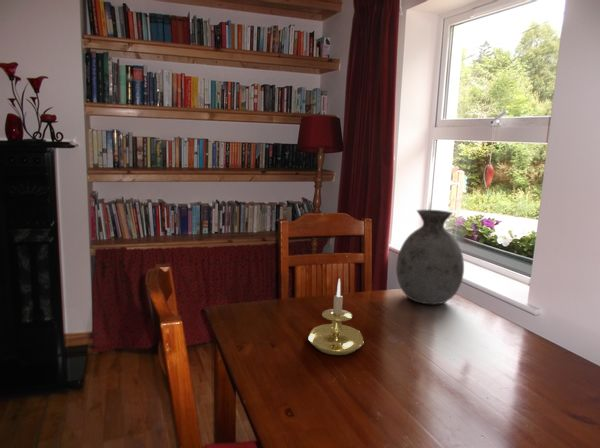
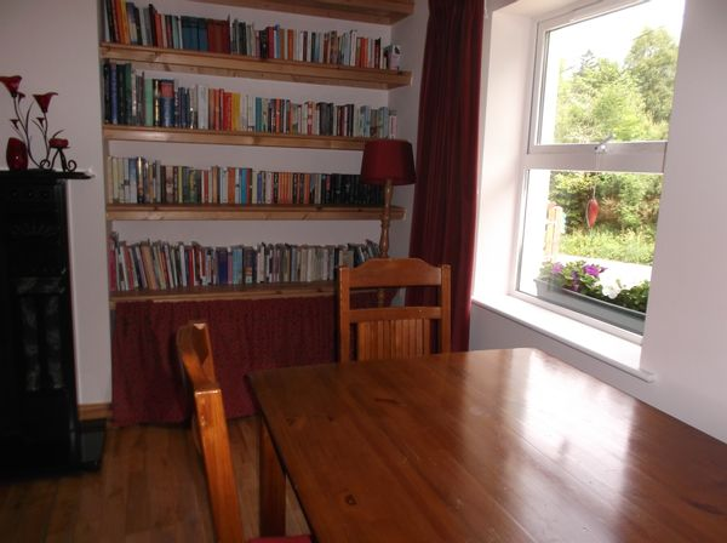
- candle holder (337, 313)
- vase (430, 256)
